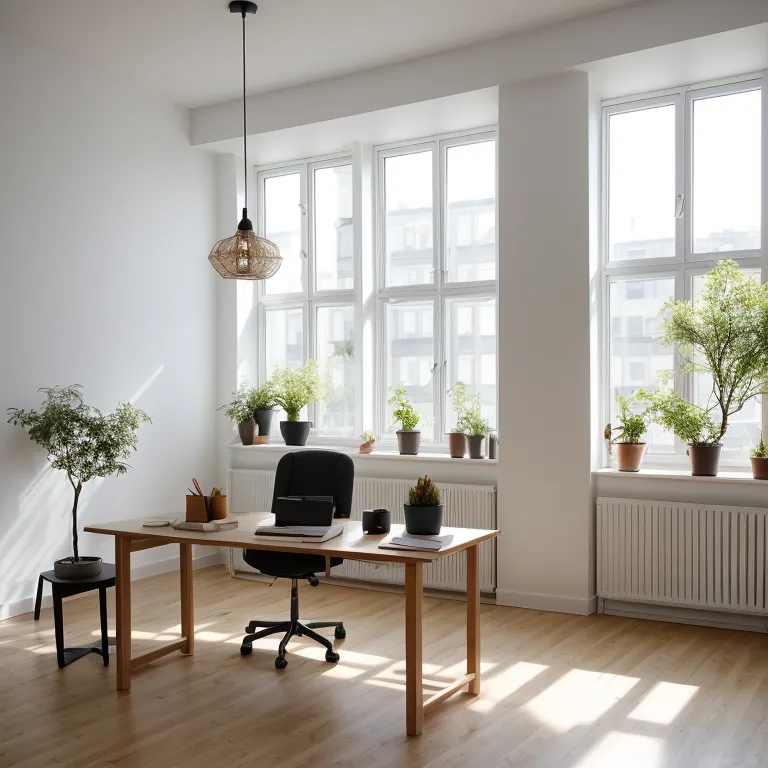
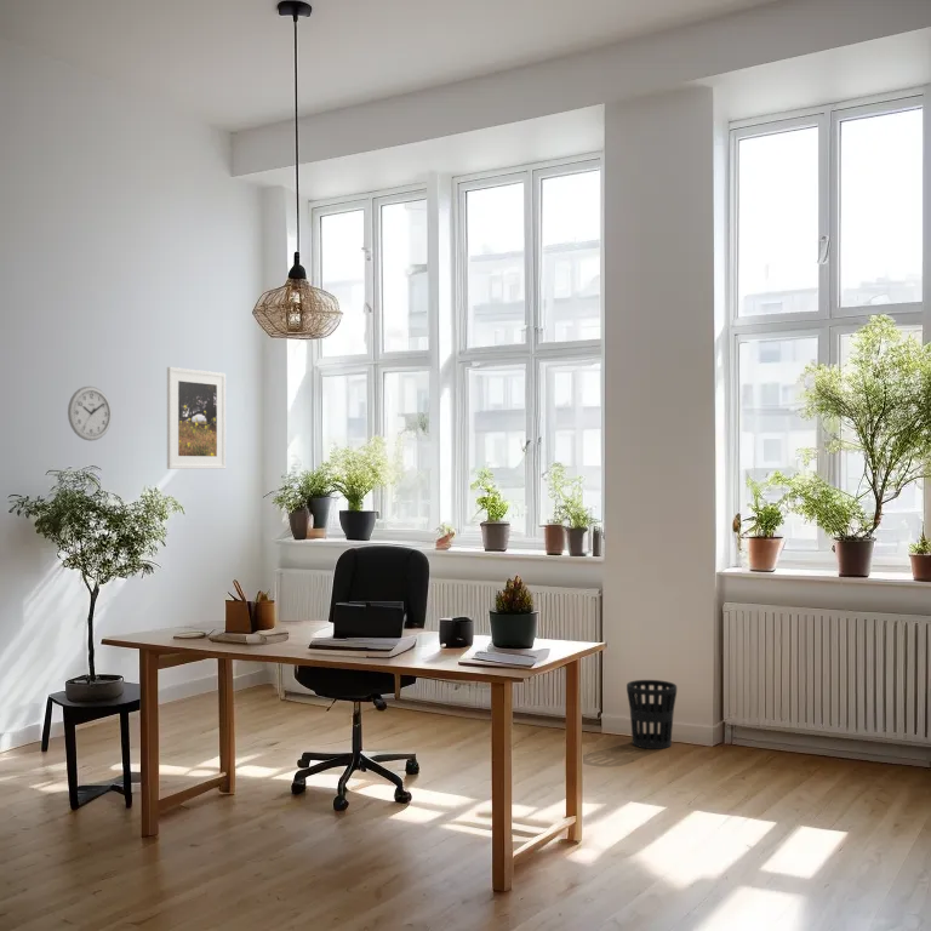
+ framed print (196, 419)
+ wastebasket (651, 714)
+ wall clock (91, 413)
